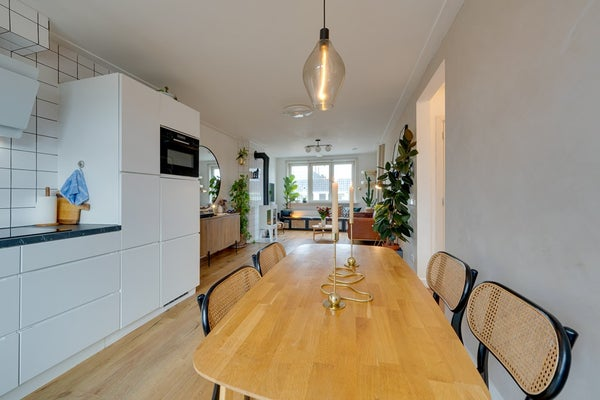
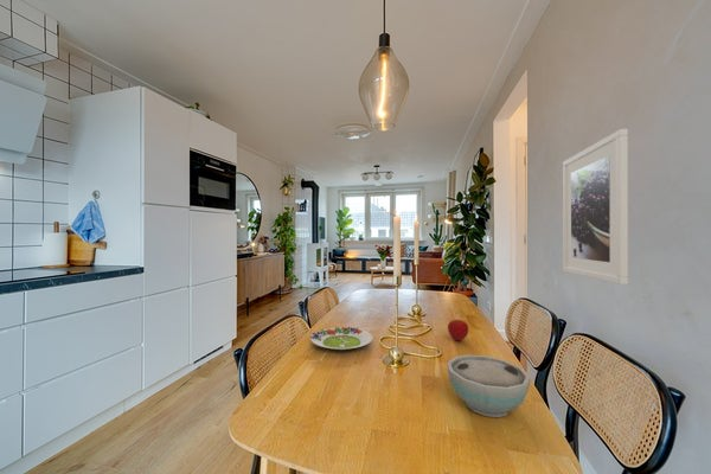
+ bowl (486, 384)
+ apple (457, 329)
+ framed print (589, 212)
+ salad plate (341, 338)
